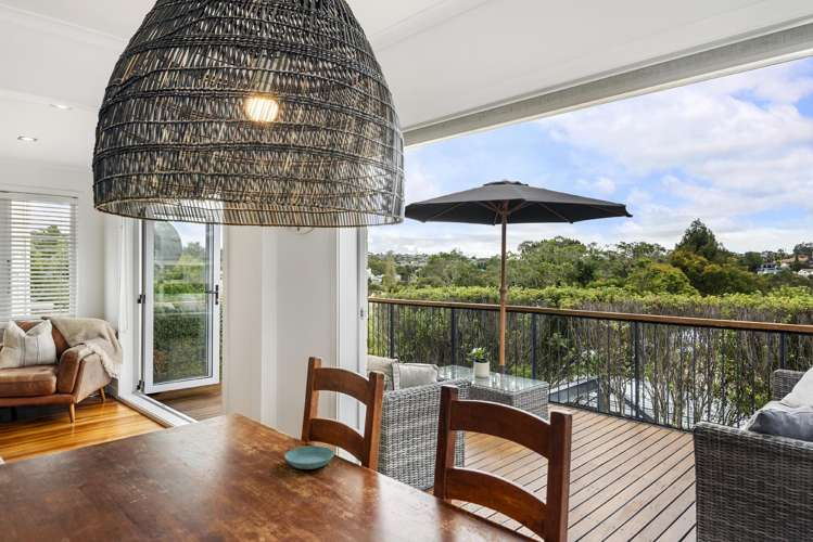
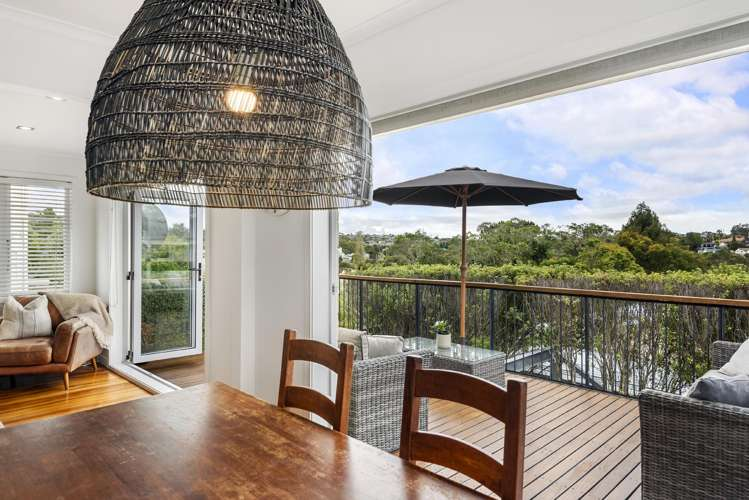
- saucer (309, 457)
